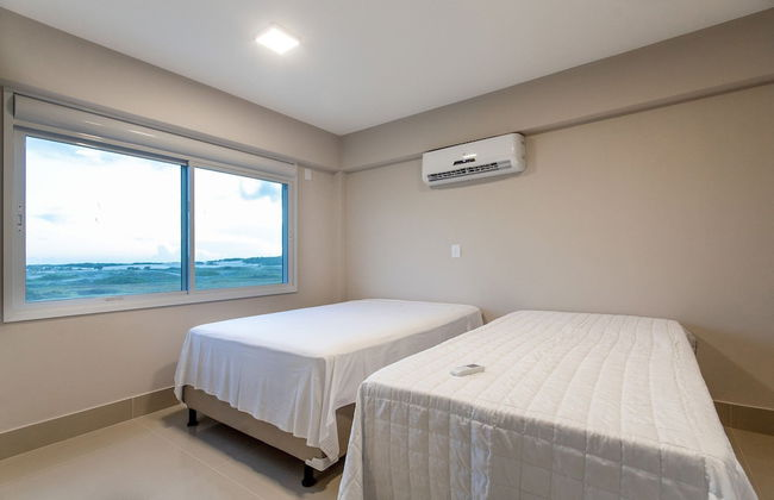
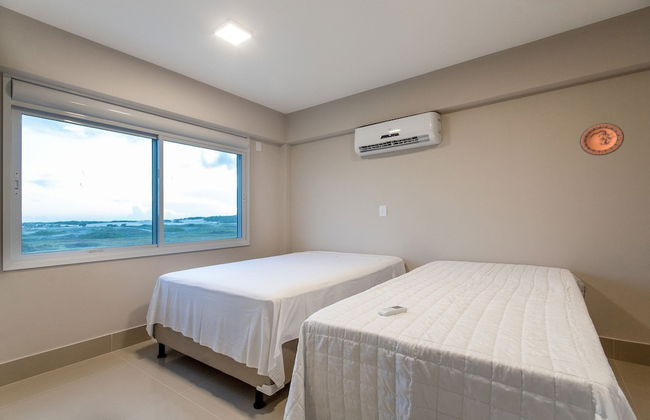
+ decorative plate (601, 139)
